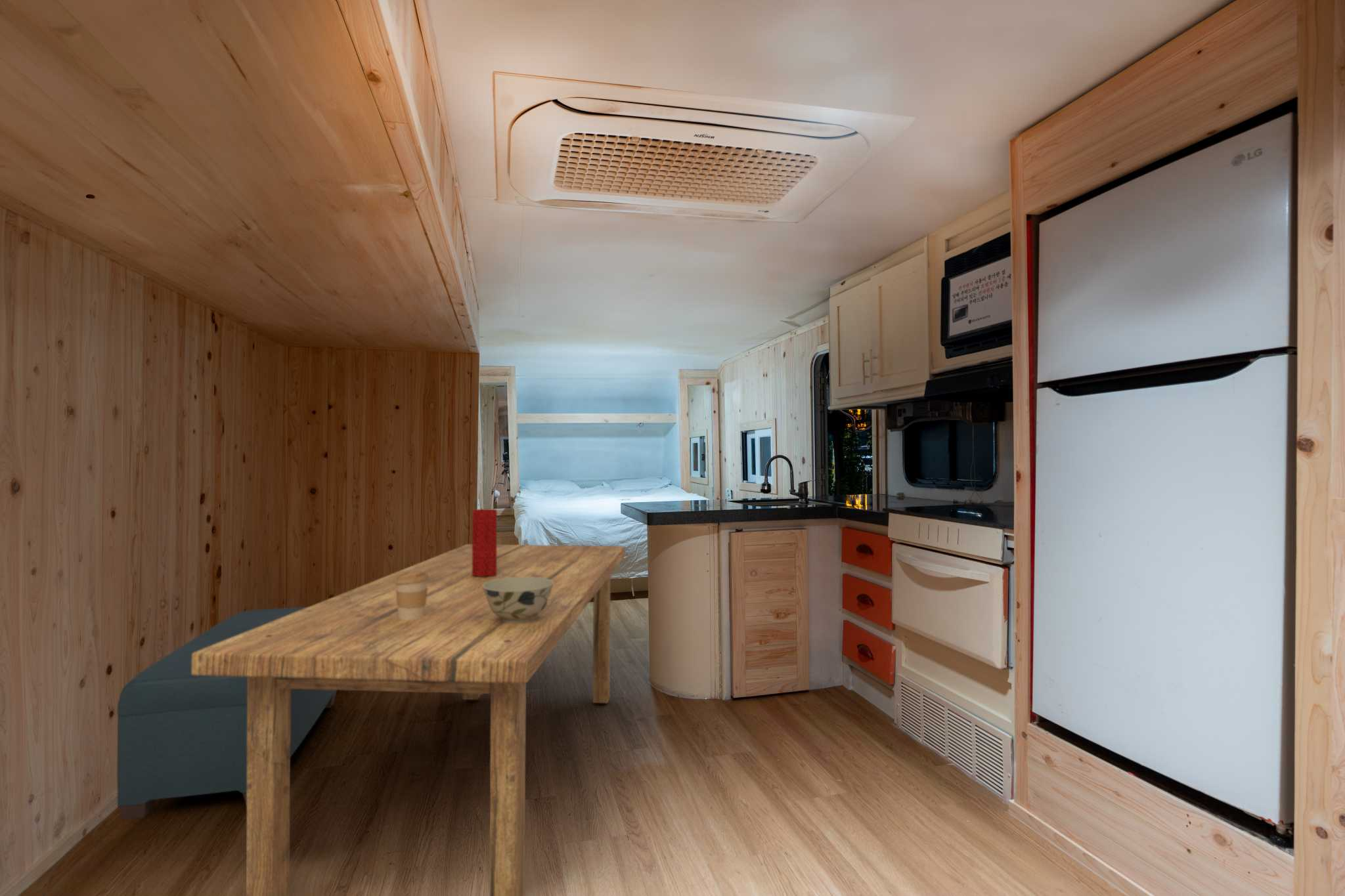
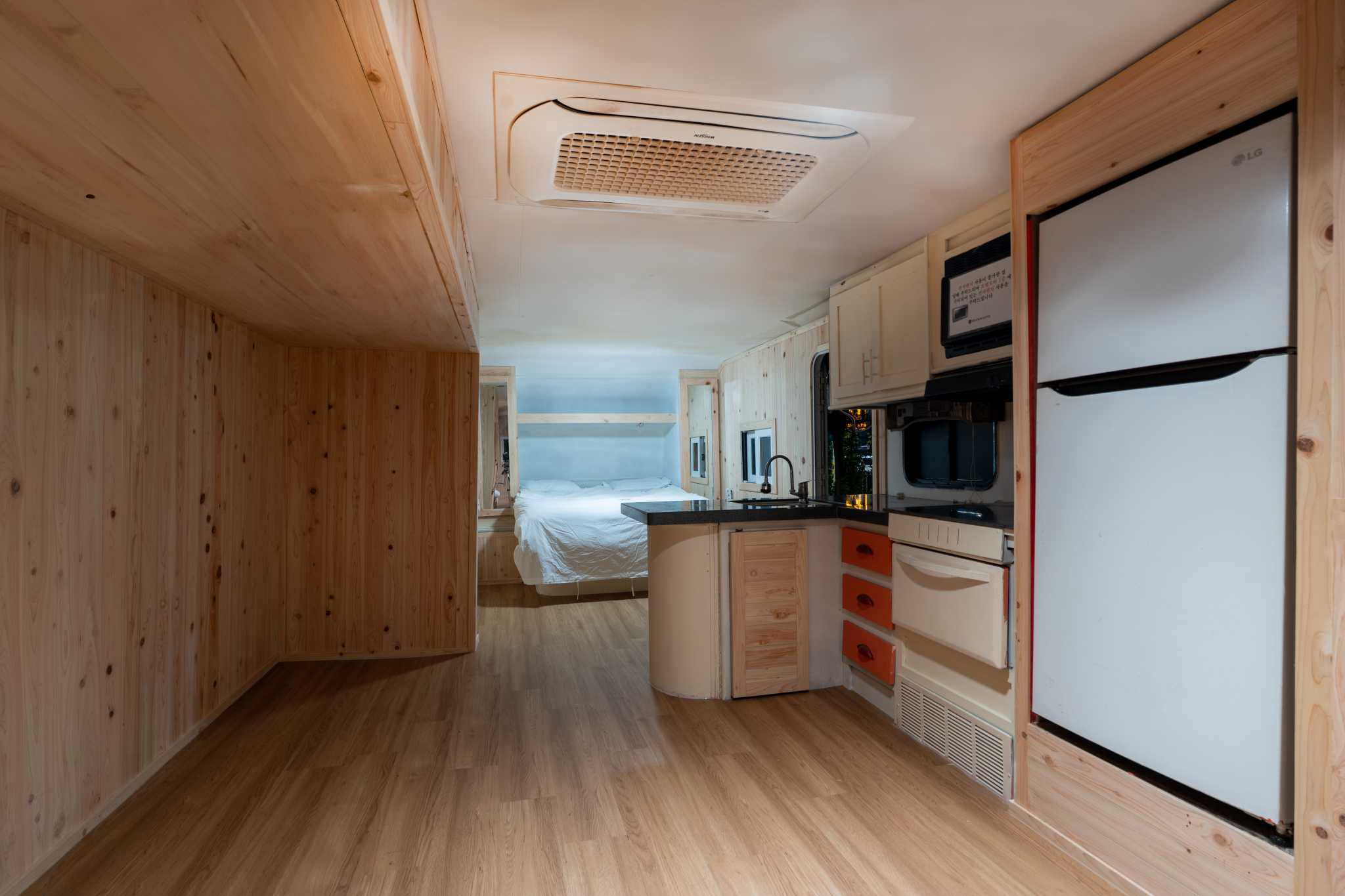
- vase (484, 542)
- dining table (485, 677)
- bowl (518, 600)
- bench (247, 692)
- coffee cup (411, 593)
